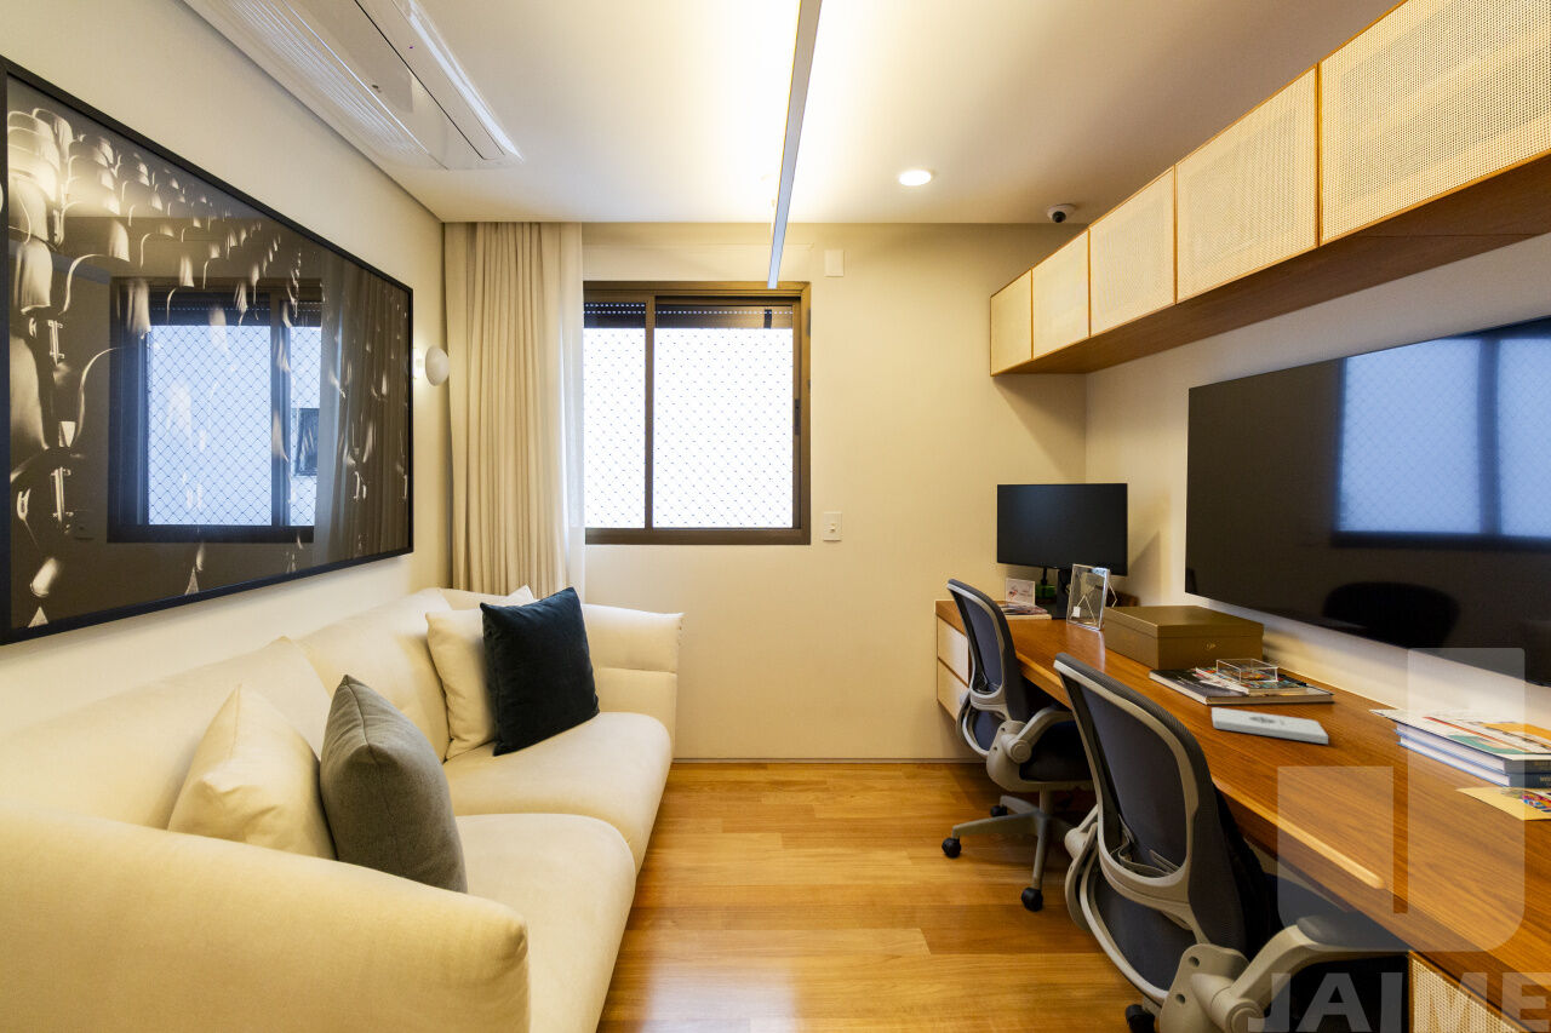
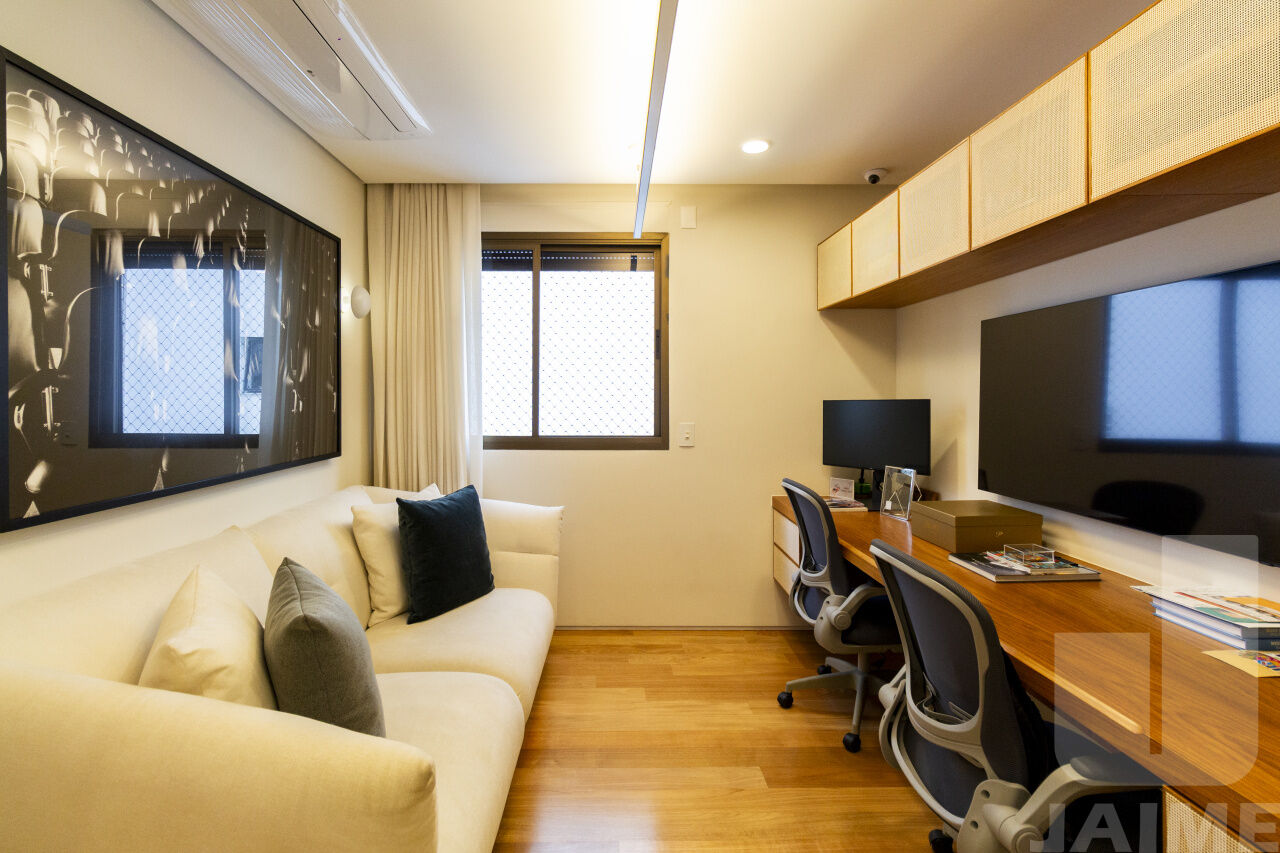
- notepad (1265, 724)
